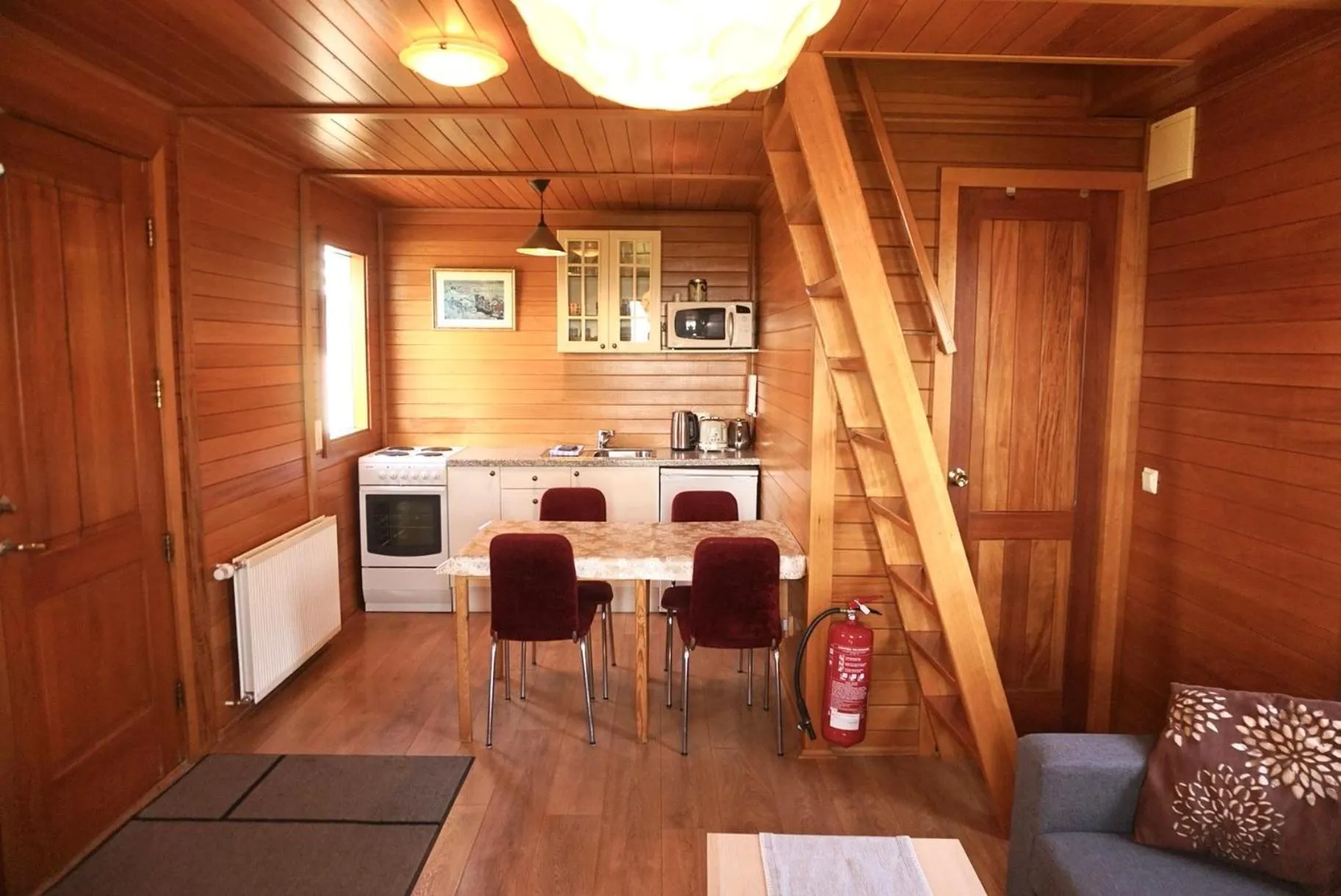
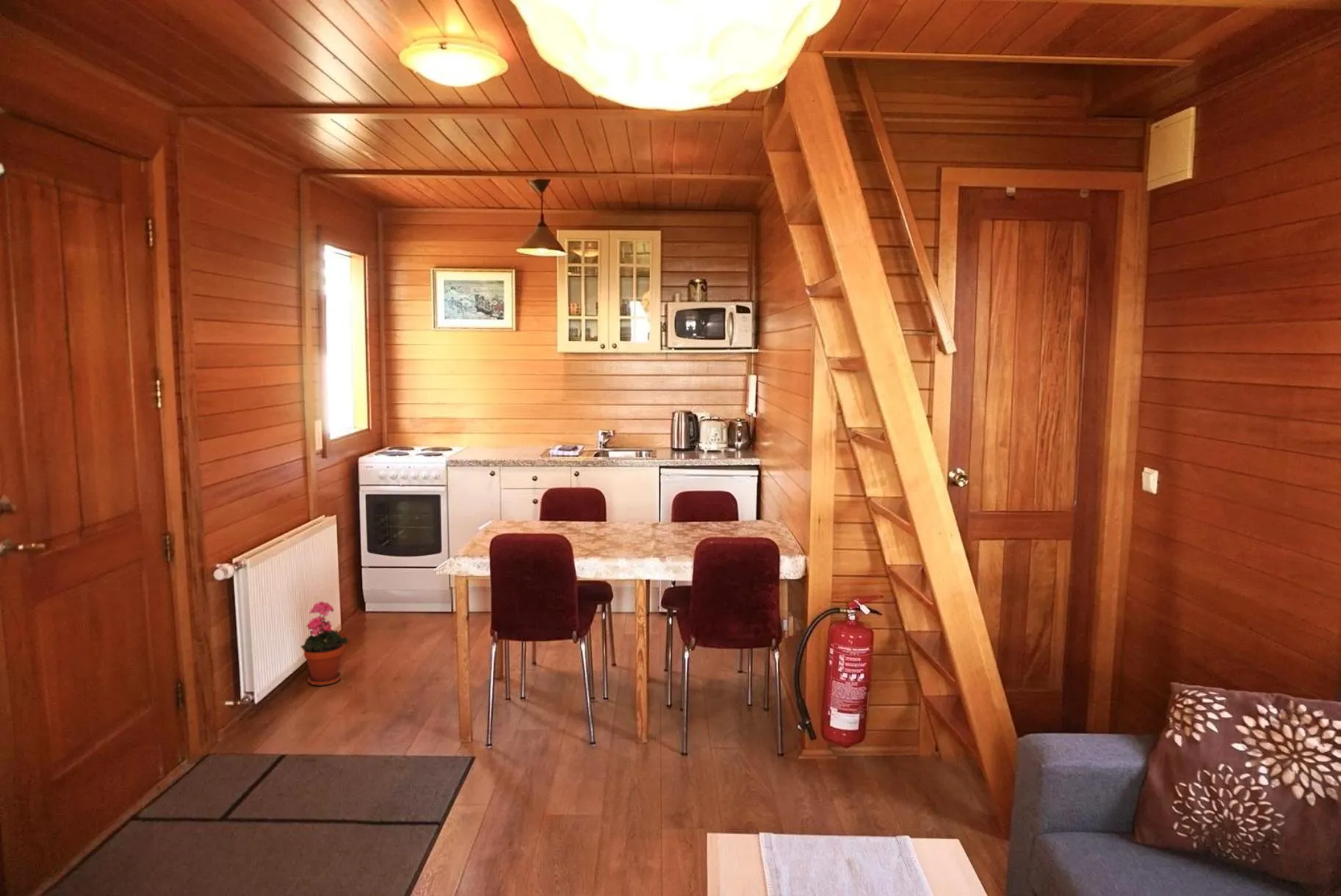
+ potted plant (322, 641)
